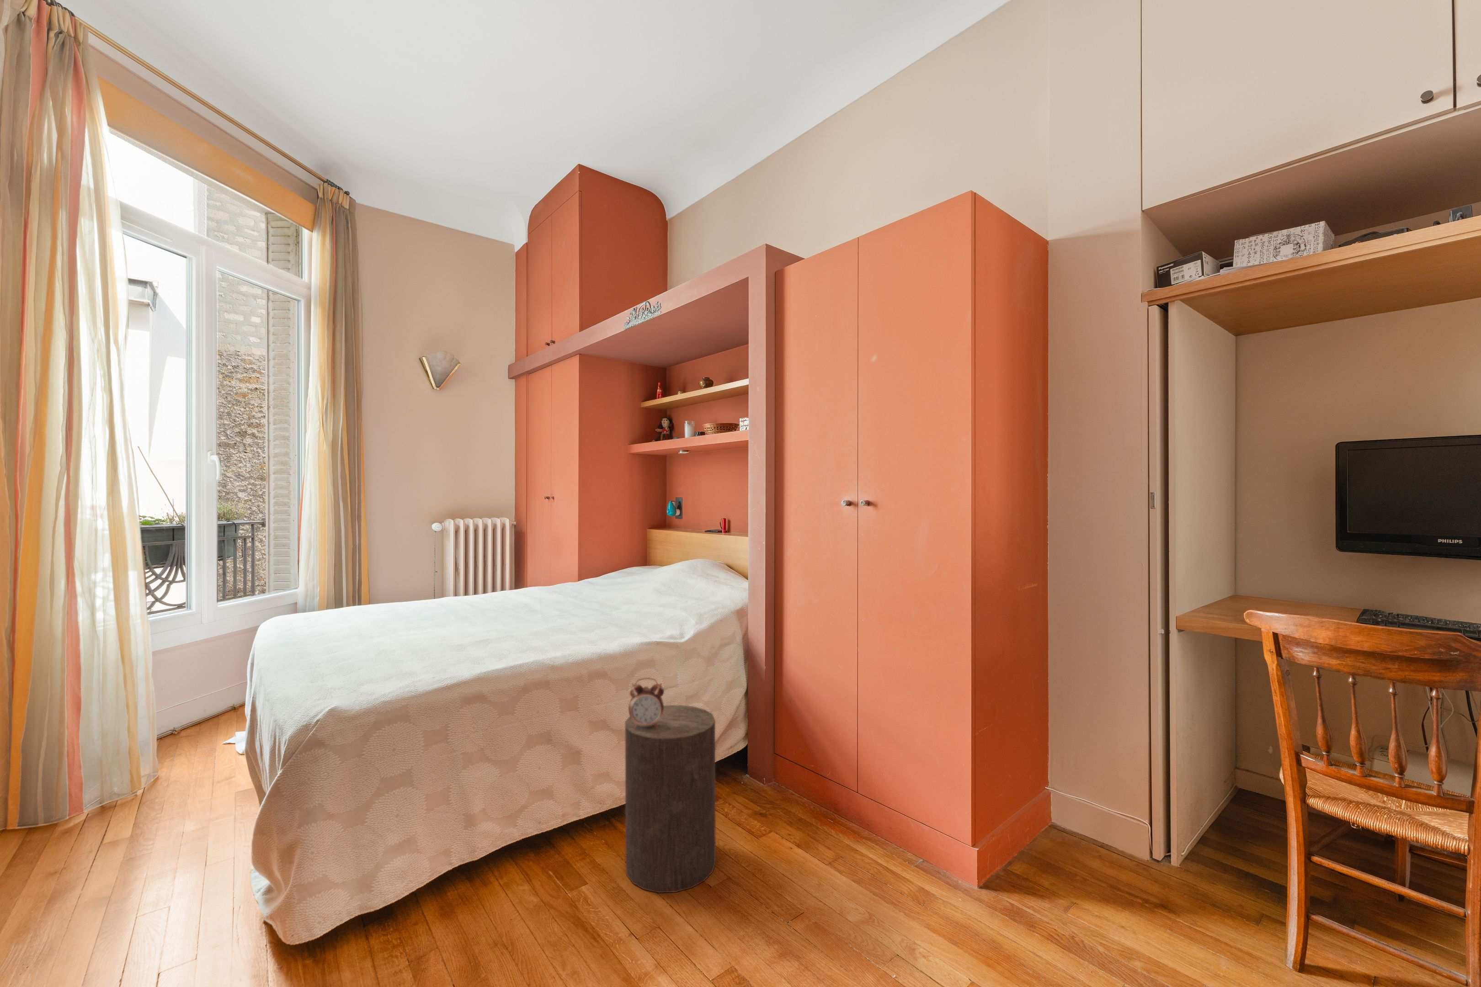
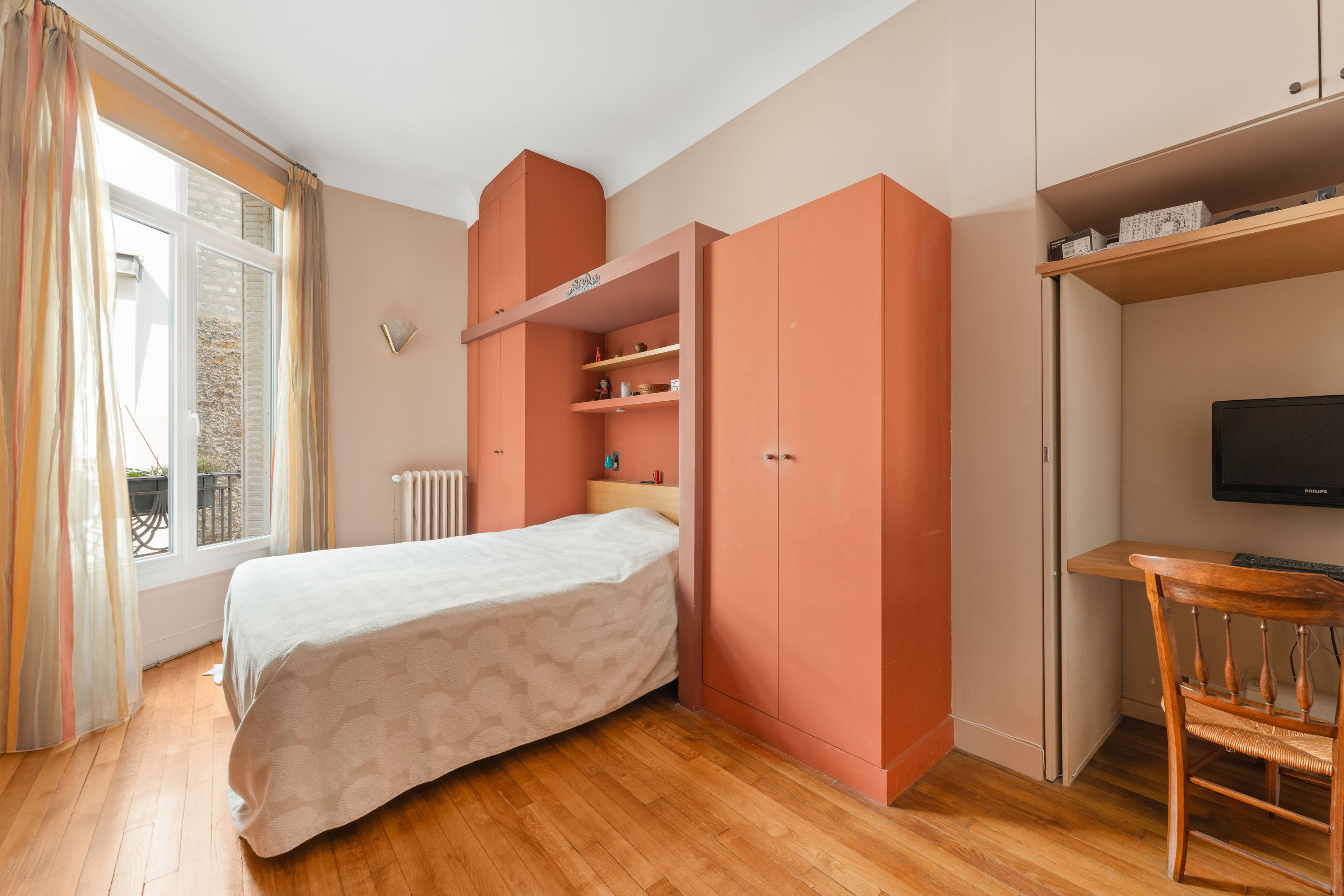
- stool (670, 792)
- alarm clock (647, 702)
